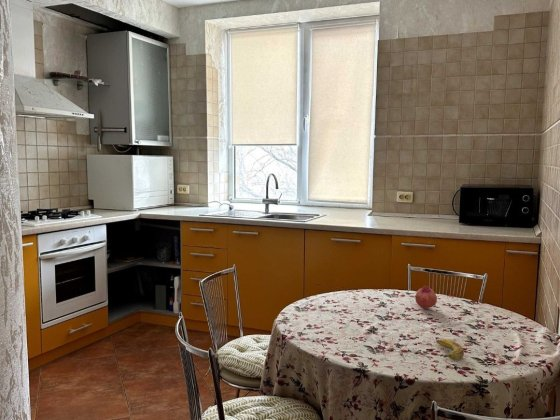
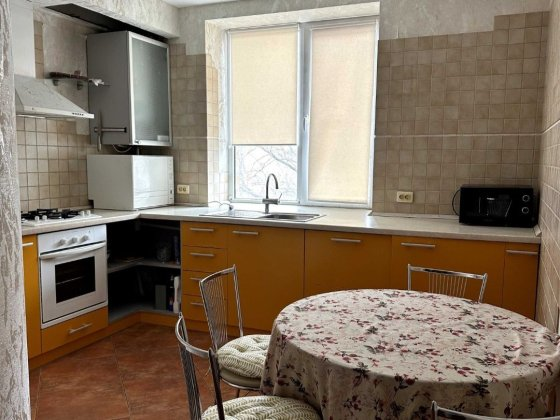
- banana (447, 347)
- fruit (426, 296)
